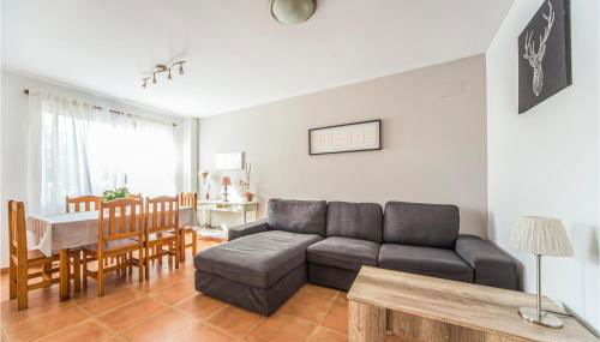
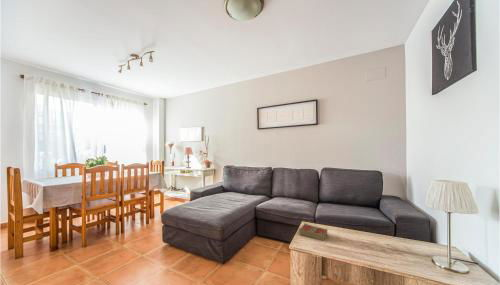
+ book (313, 231)
